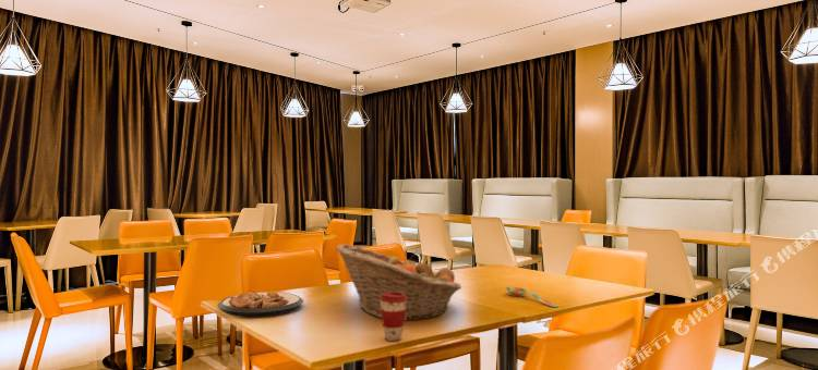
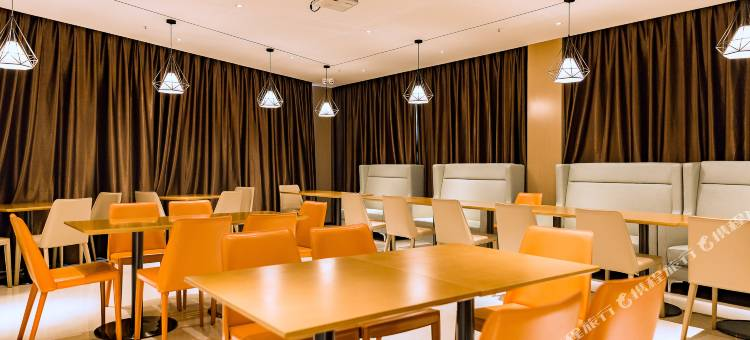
- fruit basket (396, 276)
- plate (261, 299)
- spoon (530, 294)
- coffee cup (393, 316)
